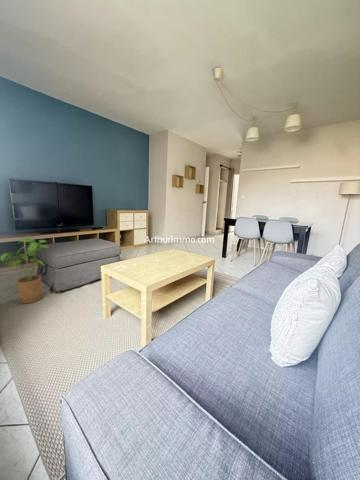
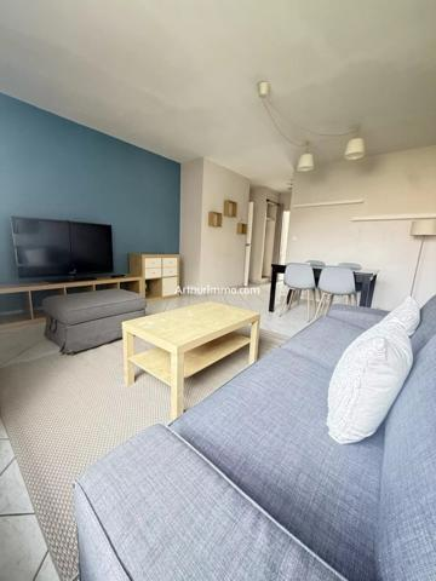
- house plant (26, 270)
